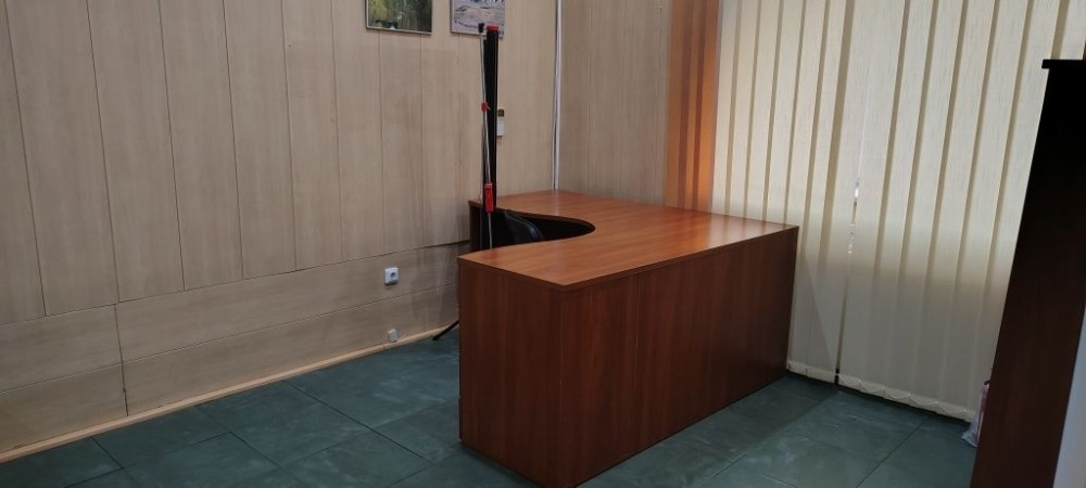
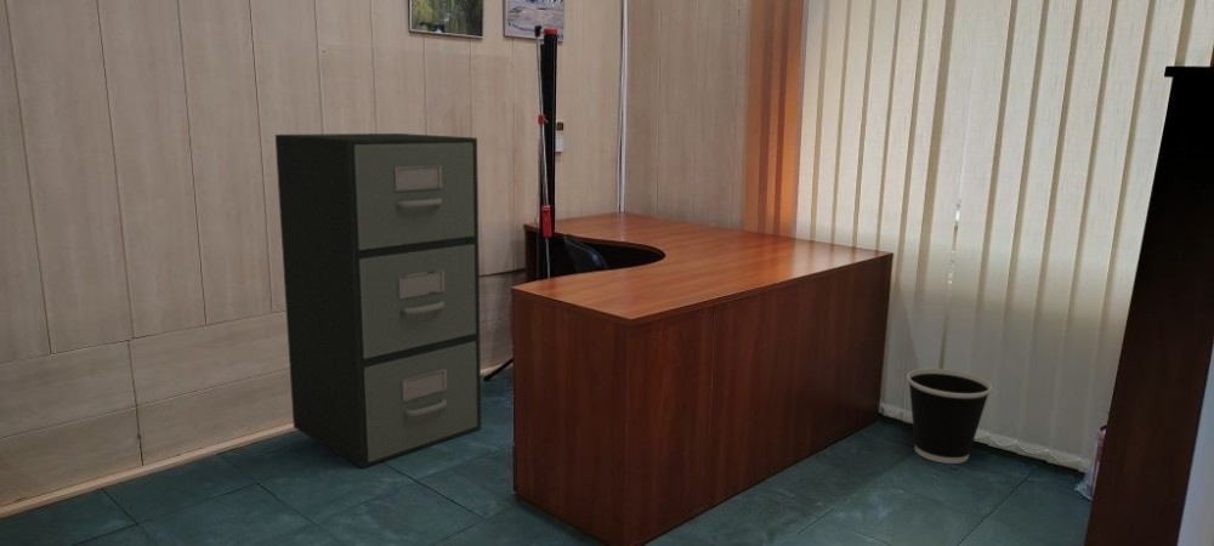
+ wastebasket (944, 416)
+ filing cabinet (385, 288)
